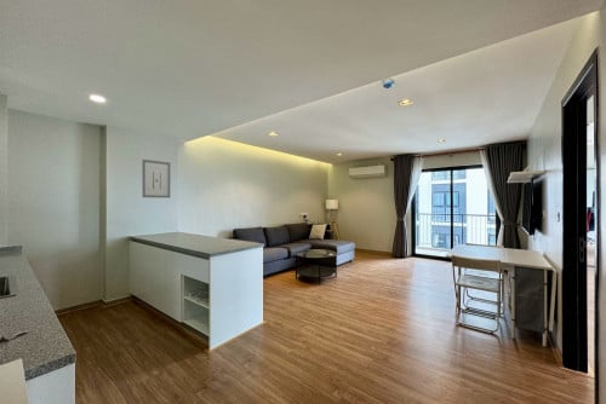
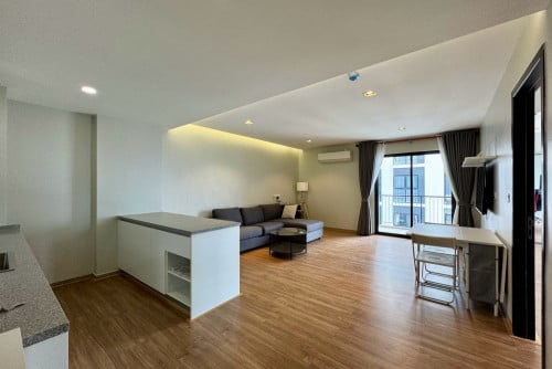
- wall art (156, 179)
